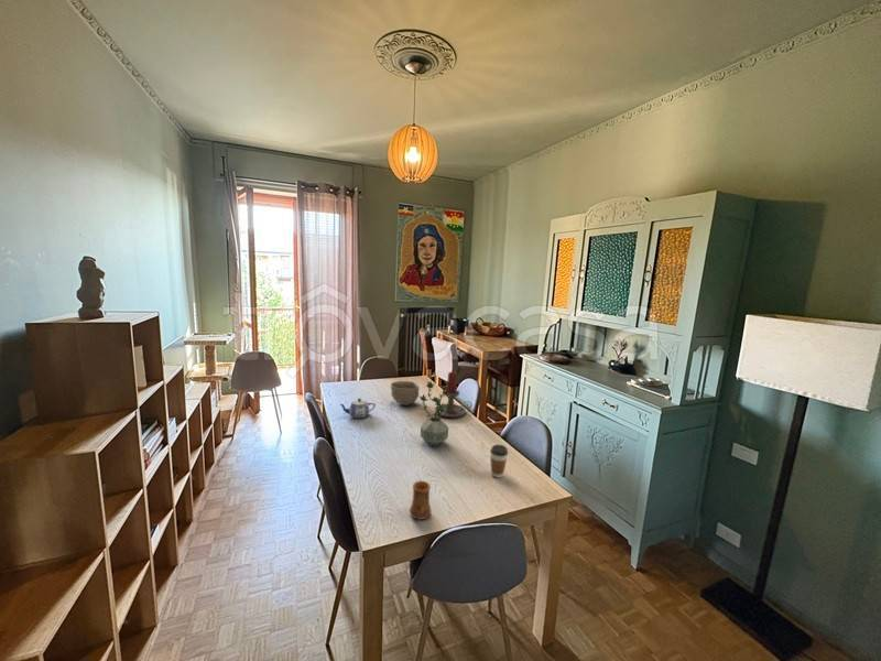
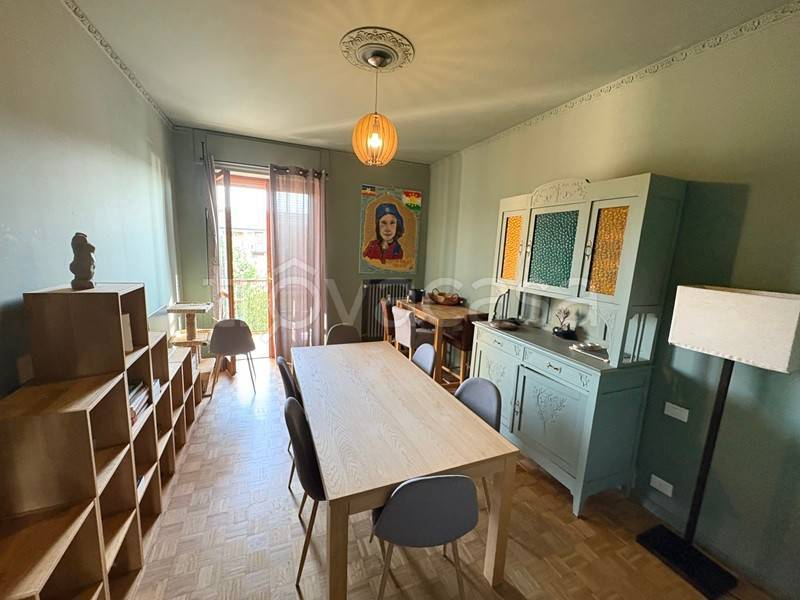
- teapot (357, 407)
- potted plant (434, 413)
- cup (421, 499)
- bowl (404, 393)
- coffee cup (498, 460)
- candle holder (455, 391)
